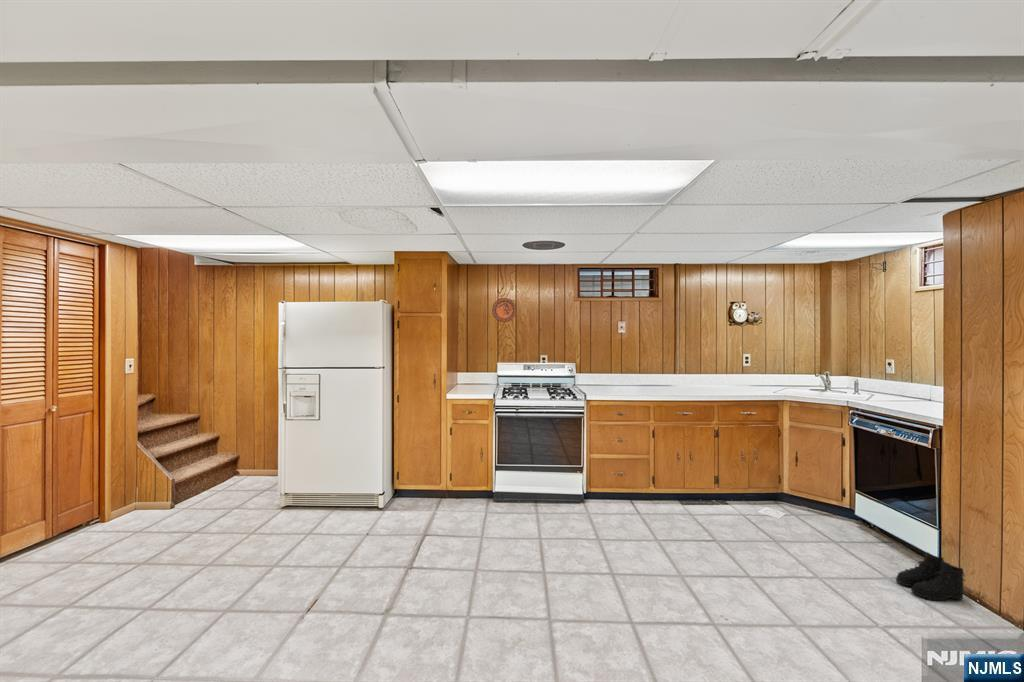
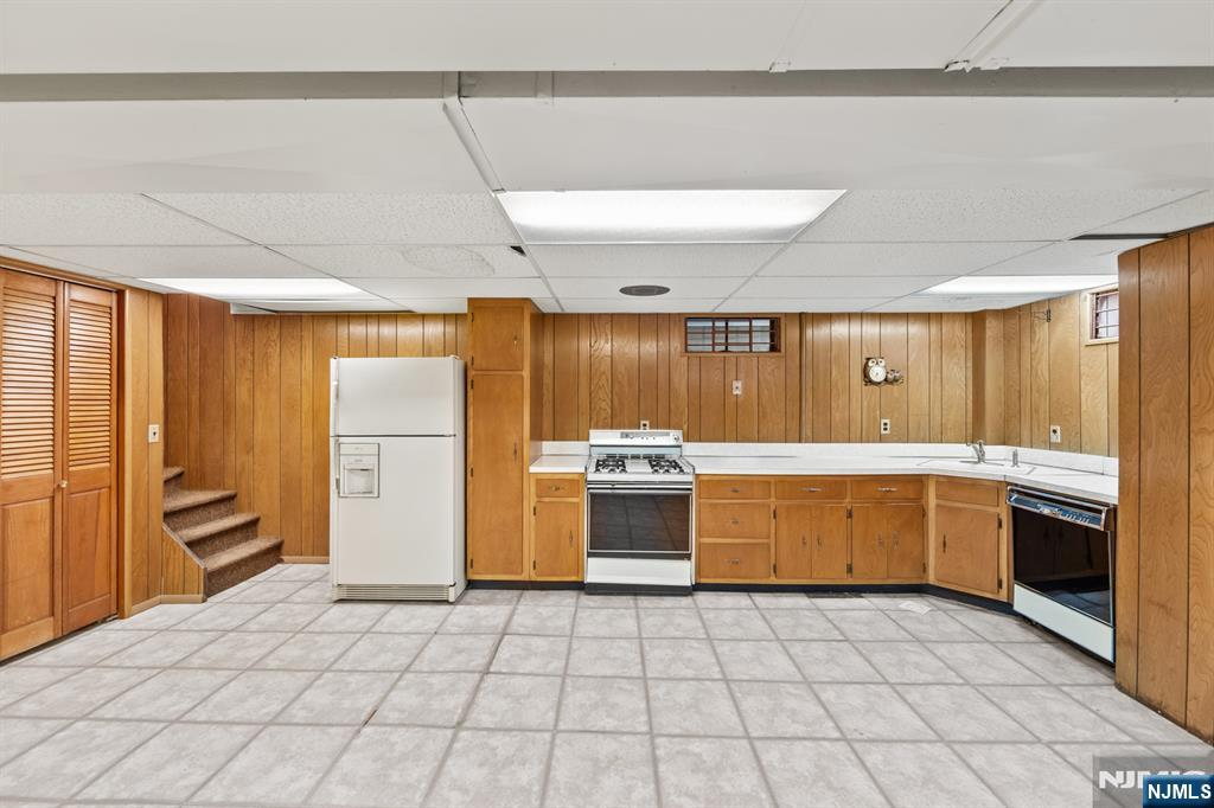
- boots (929, 573)
- decorative plate (504, 310)
